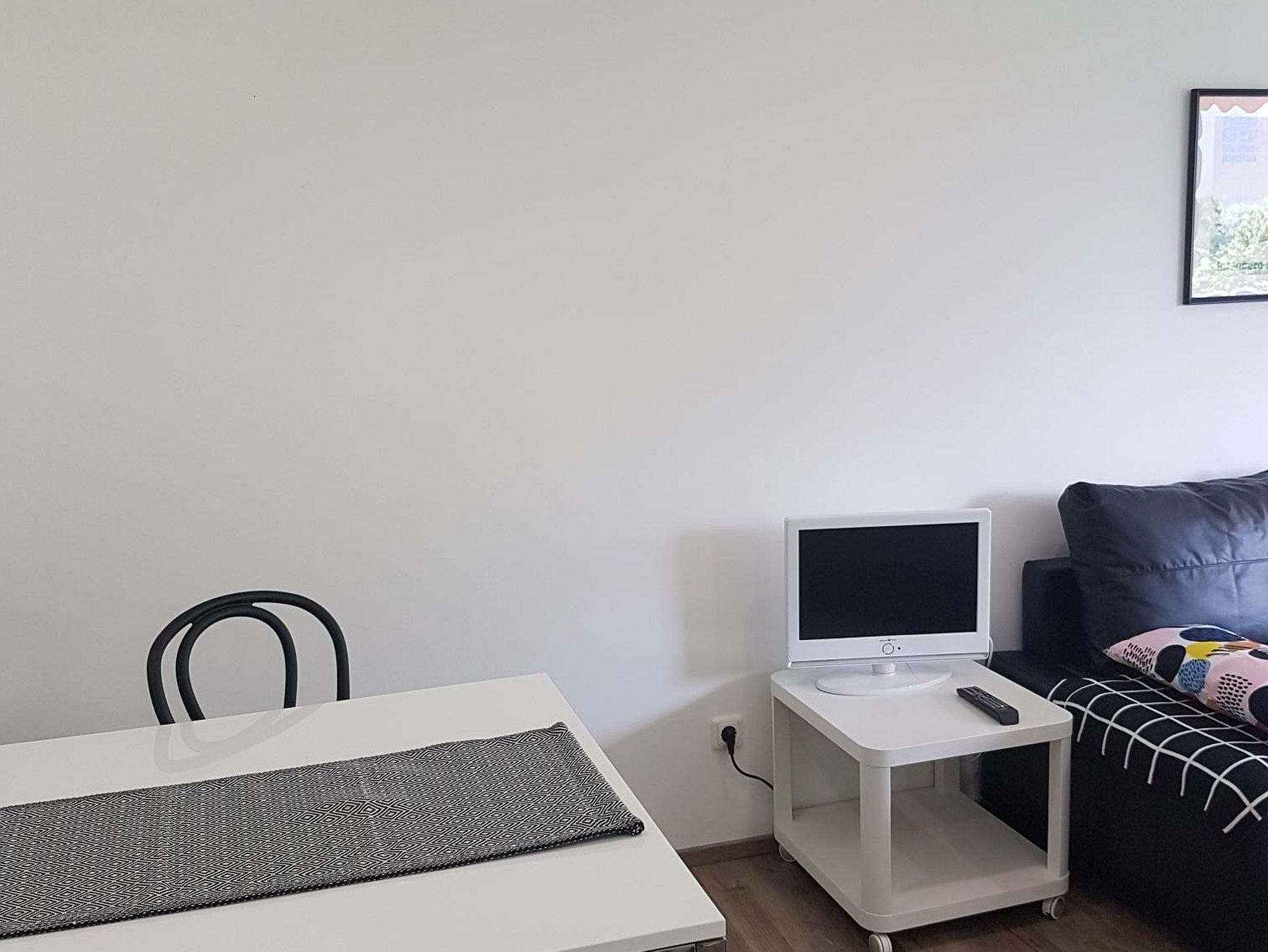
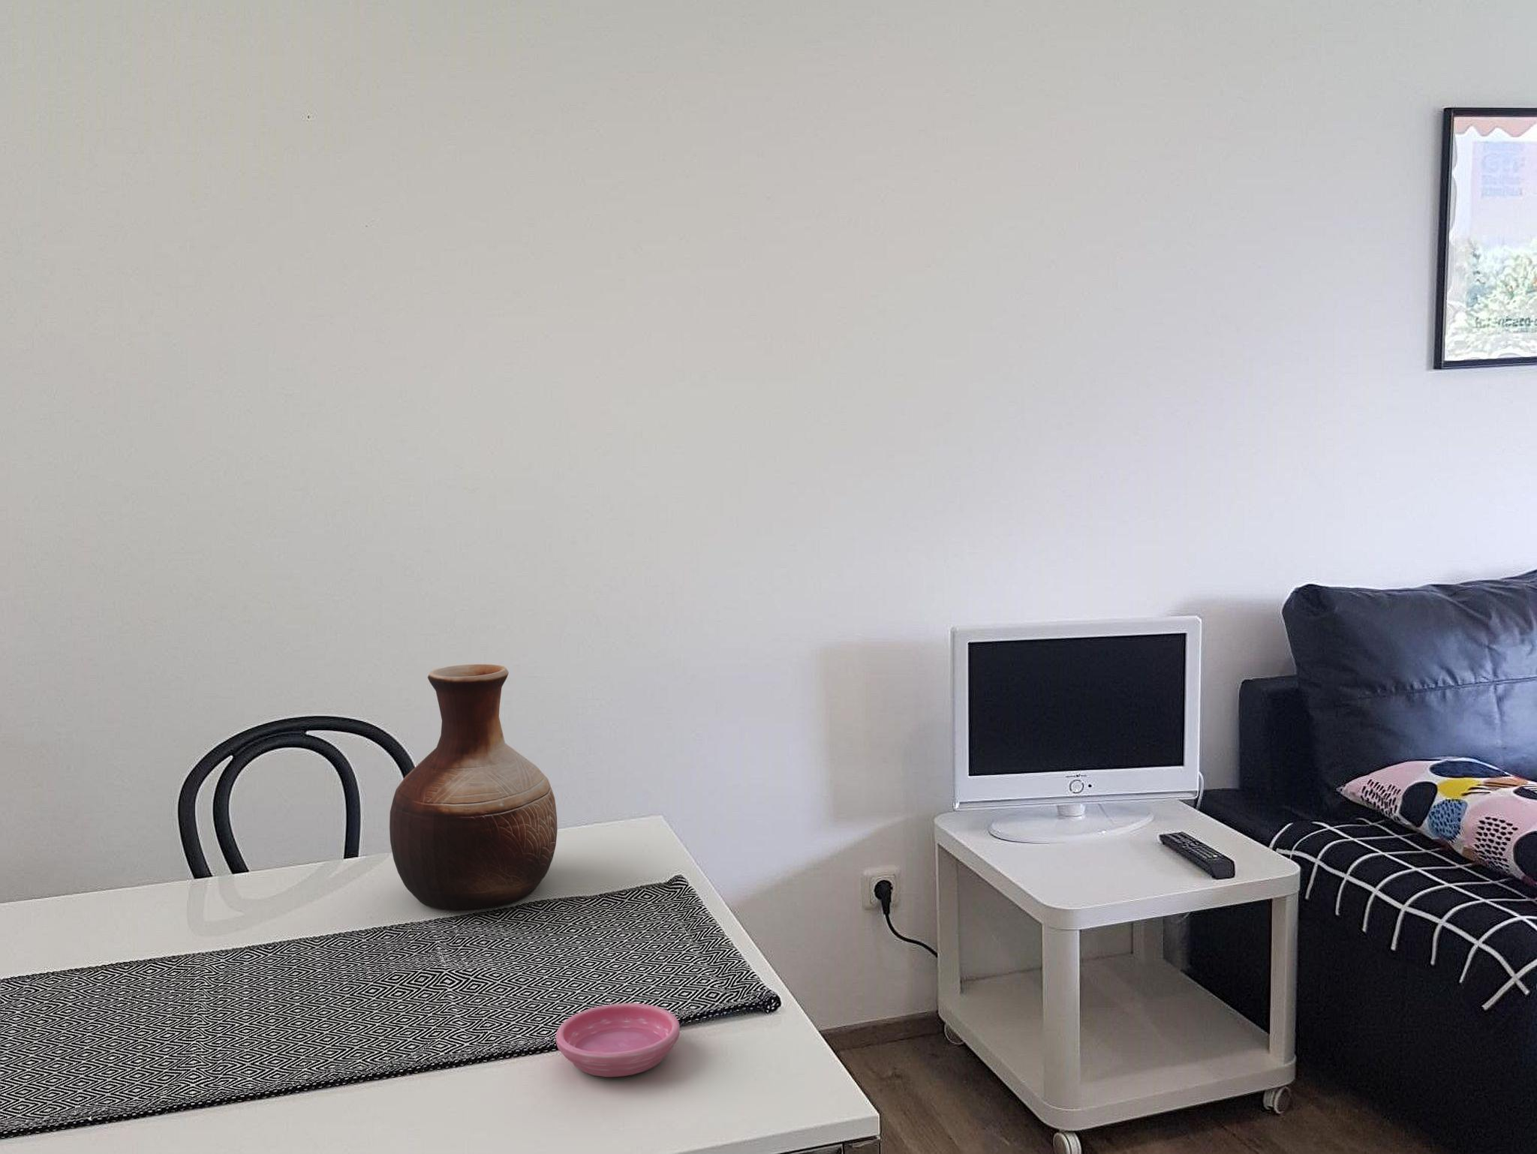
+ saucer (618, 1041)
+ vase (472, 781)
